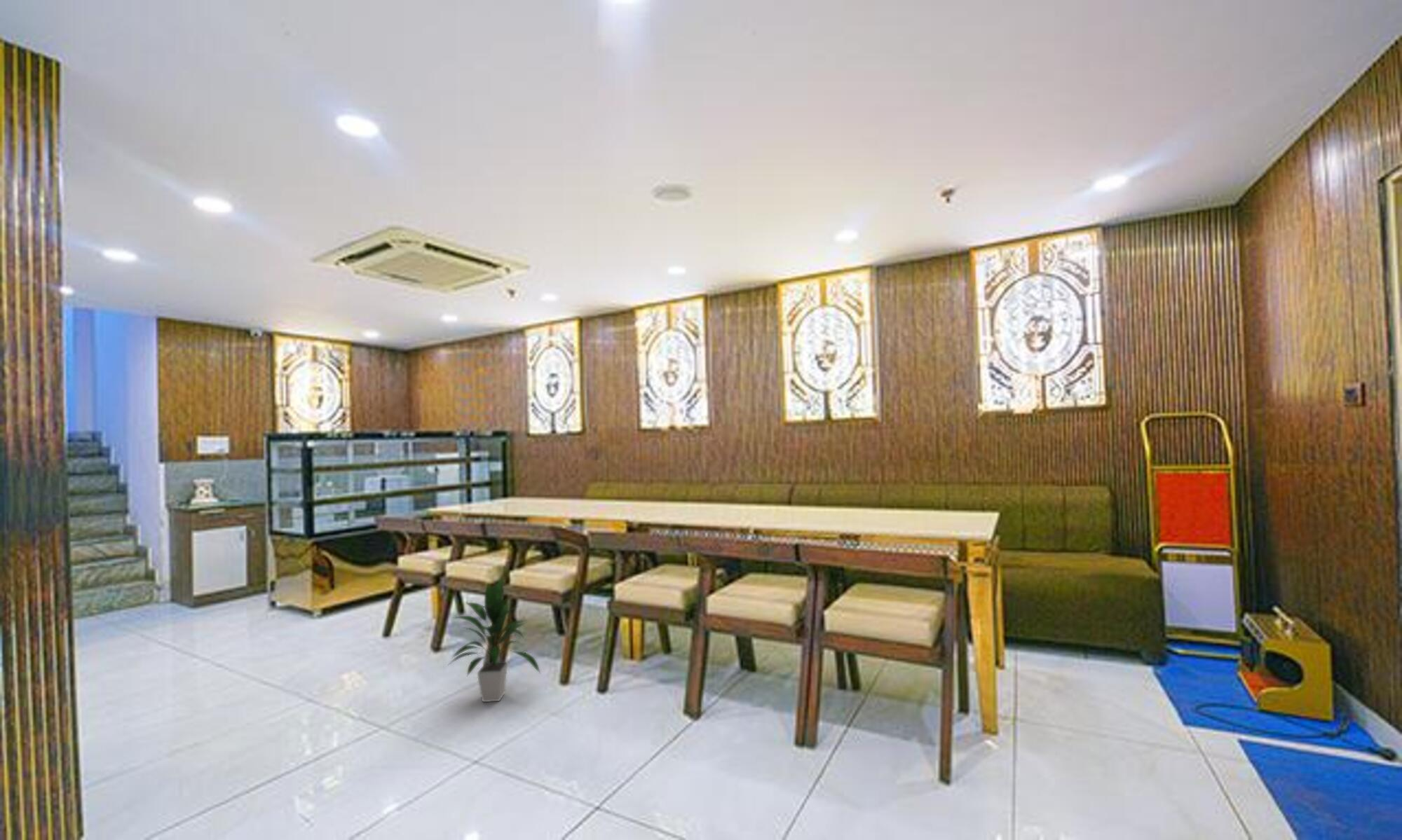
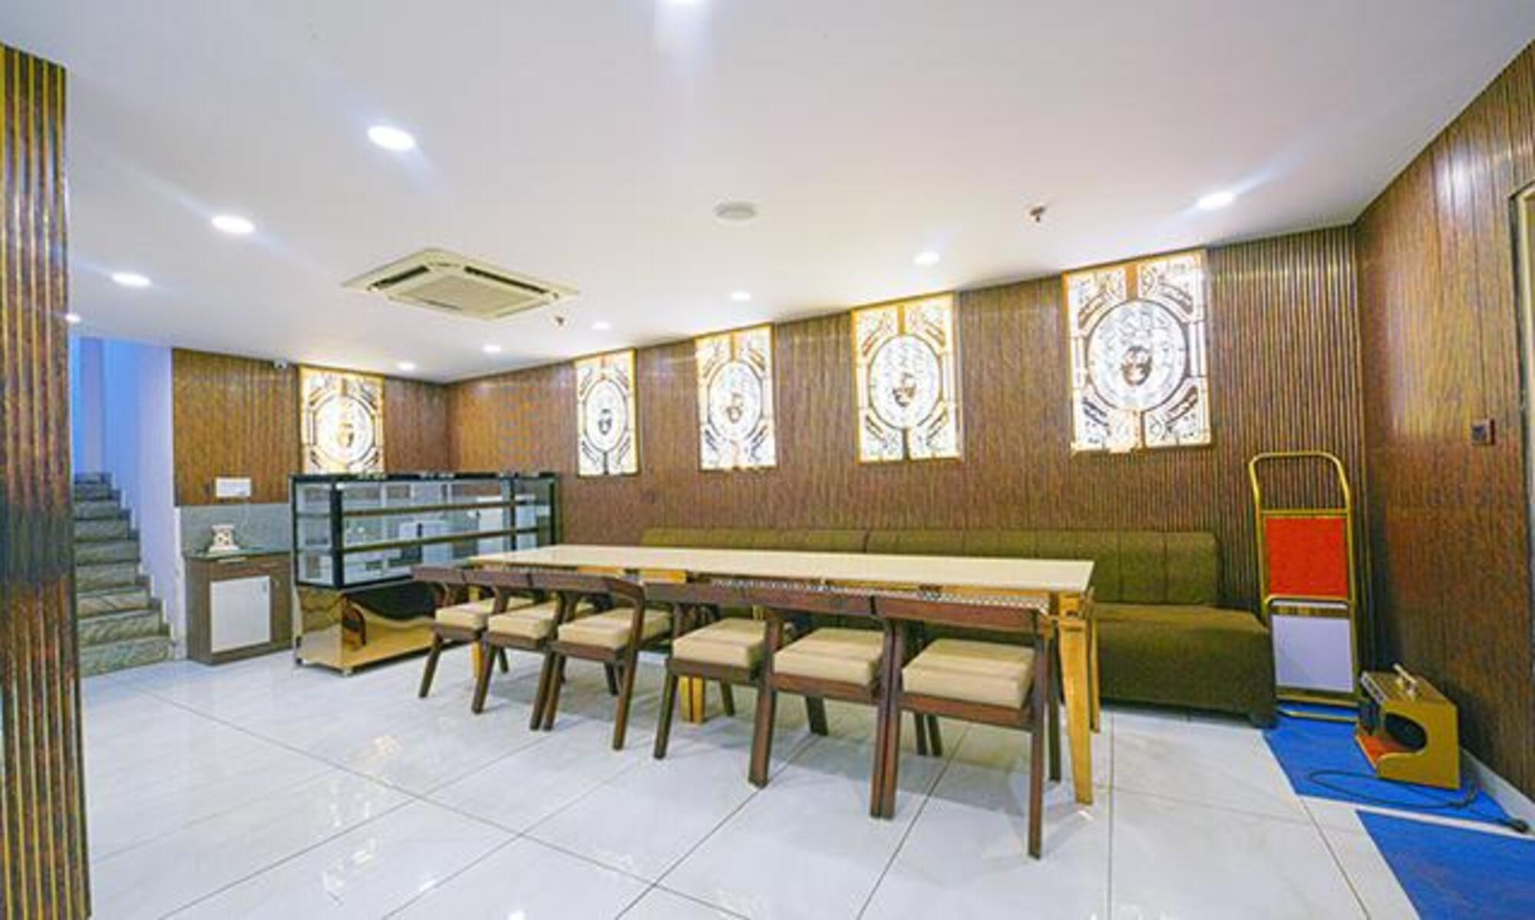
- indoor plant (494, 641)
